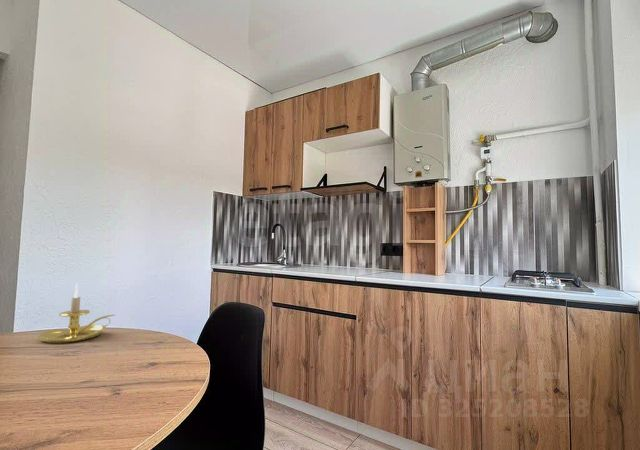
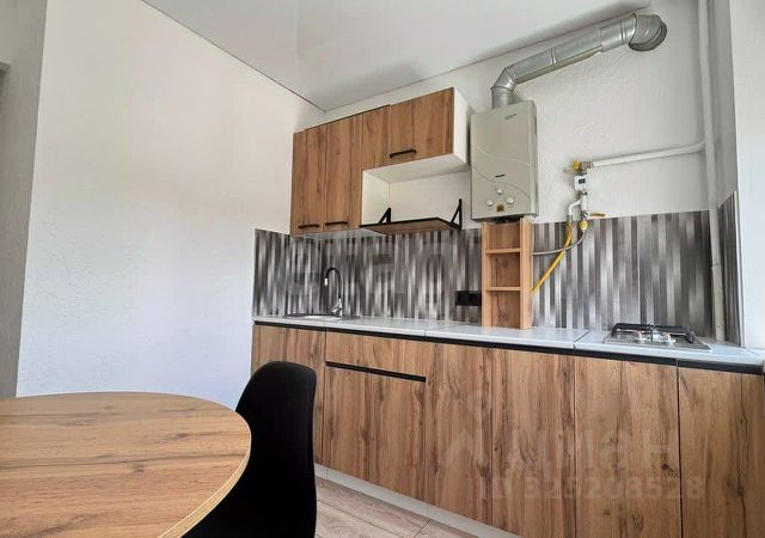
- candle holder (80, 310)
